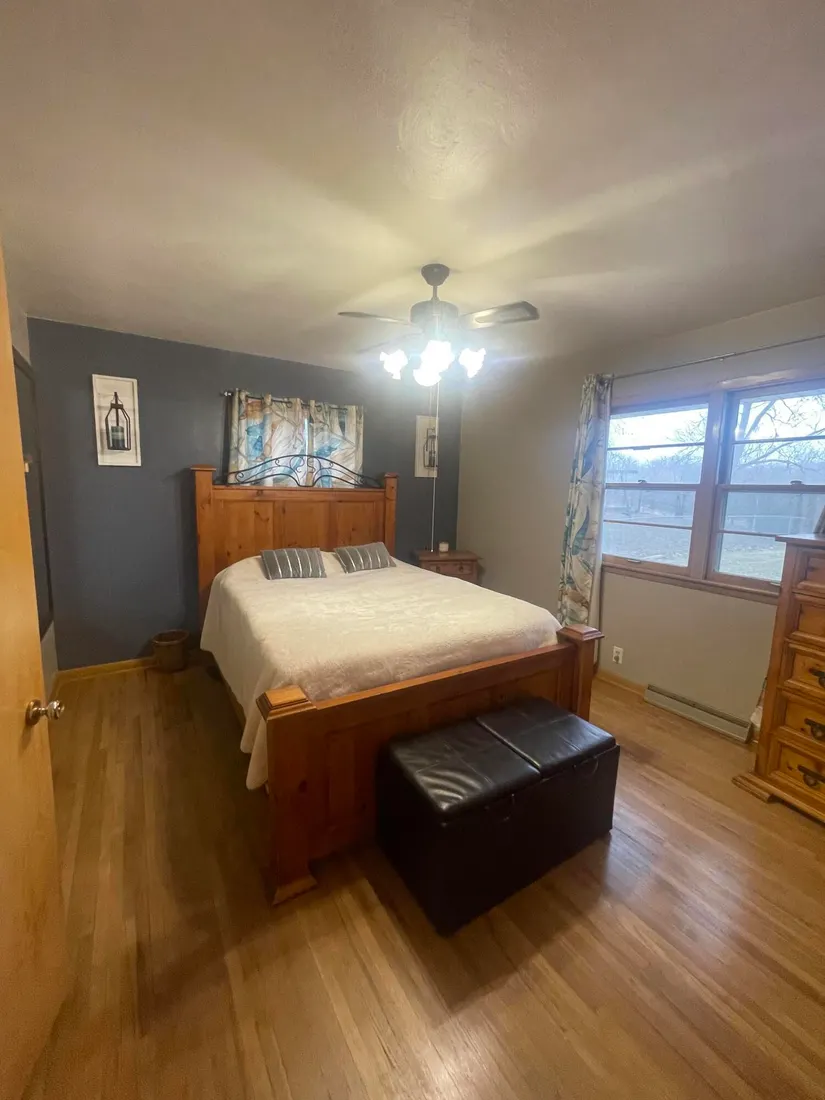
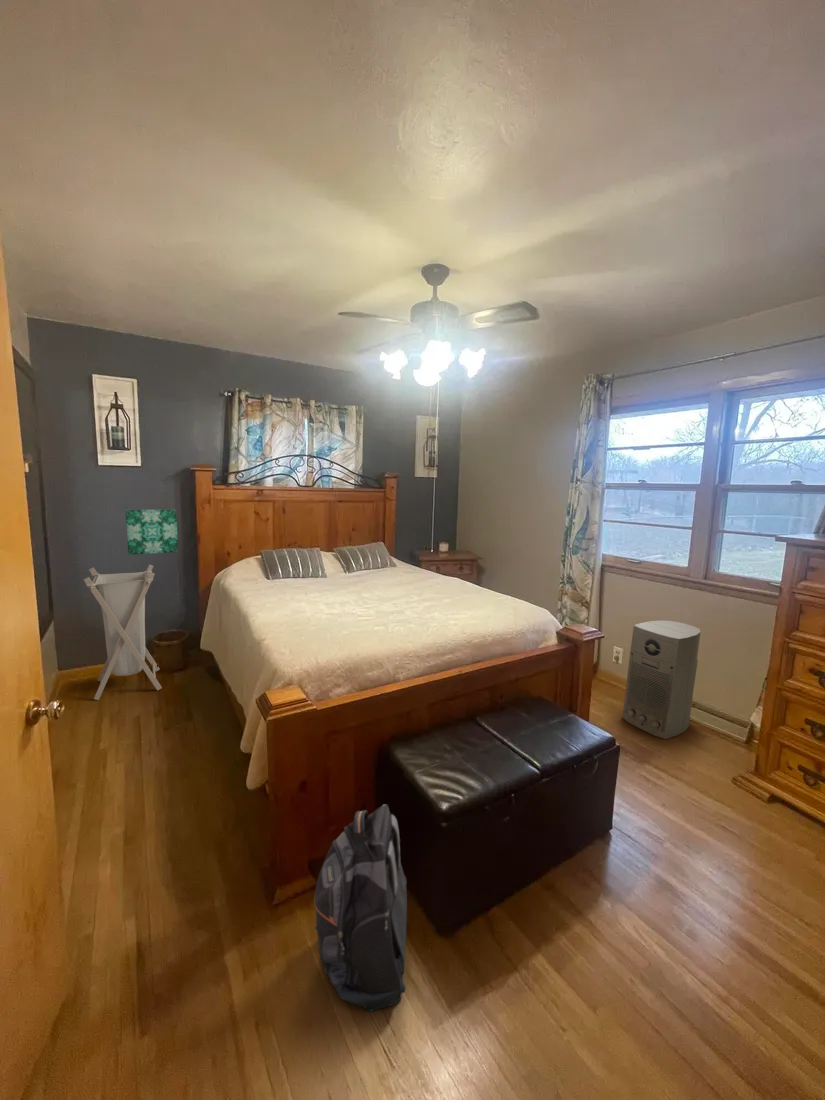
+ wall art (152, 531)
+ air purifier (663, 675)
+ backpack (373, 889)
+ laundry hamper (125, 628)
